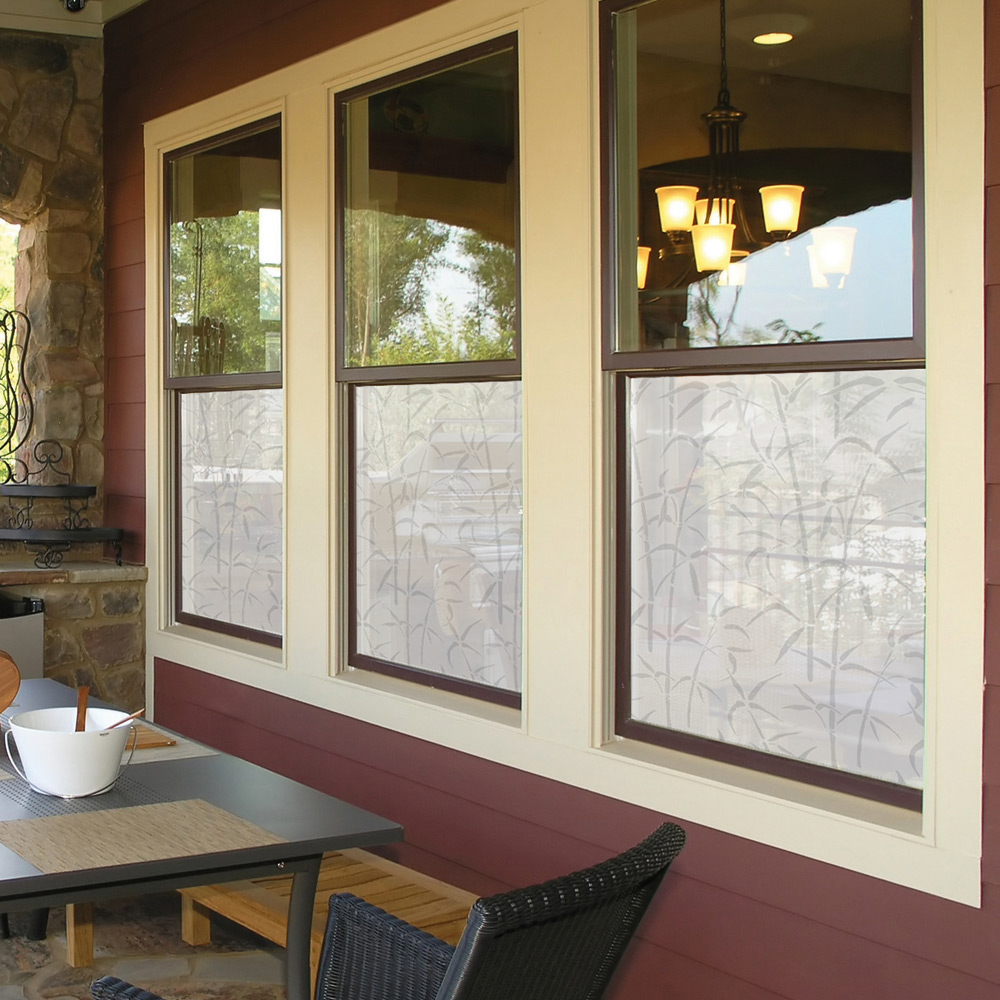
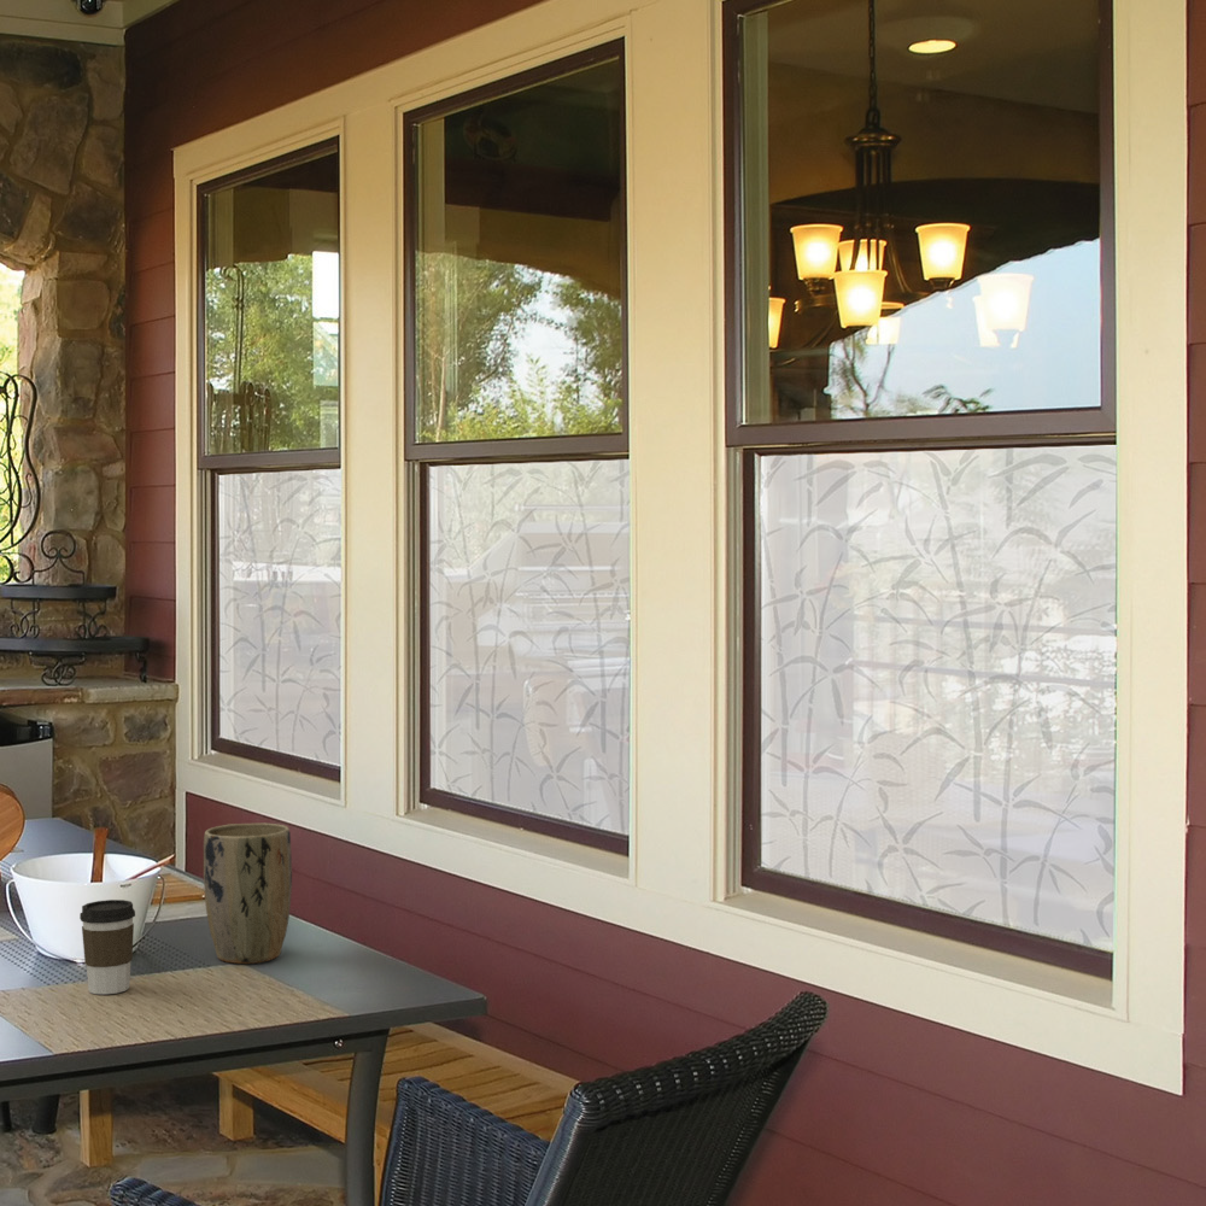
+ plant pot (247, 892)
+ coffee cup (107, 947)
